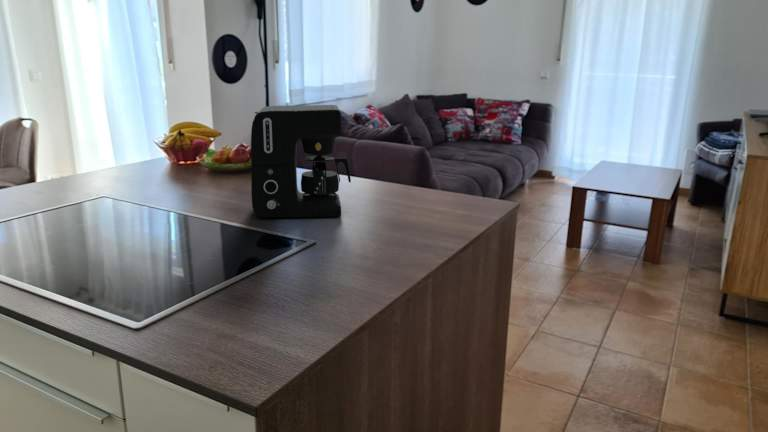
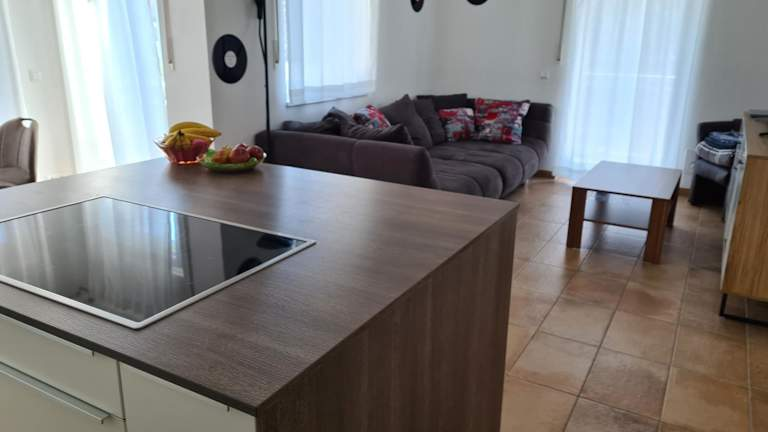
- coffee maker (305, 159)
